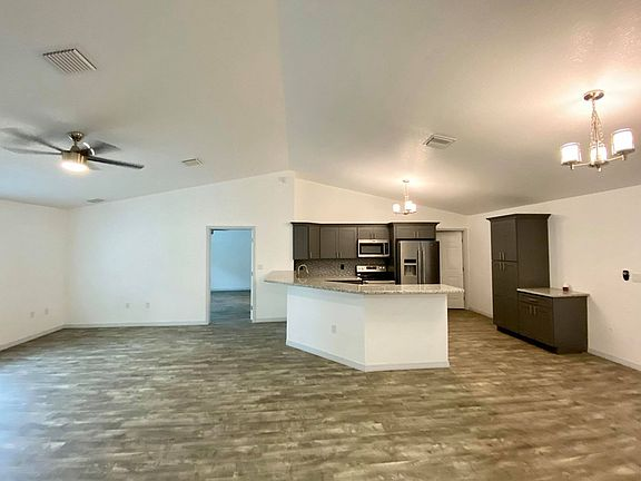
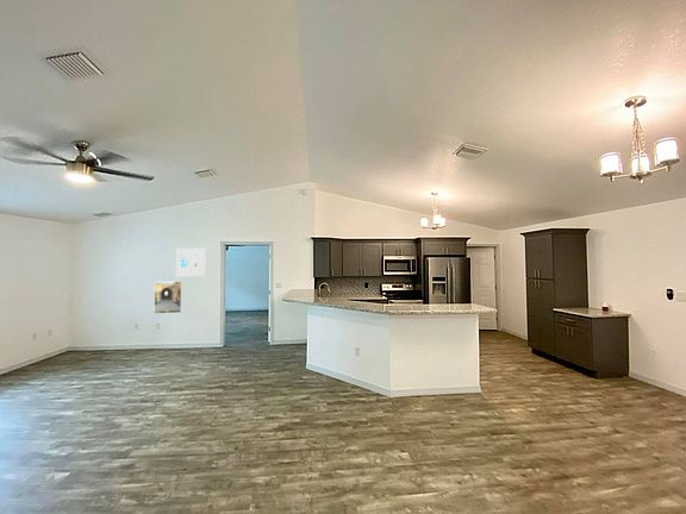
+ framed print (191, 262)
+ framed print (168, 296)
